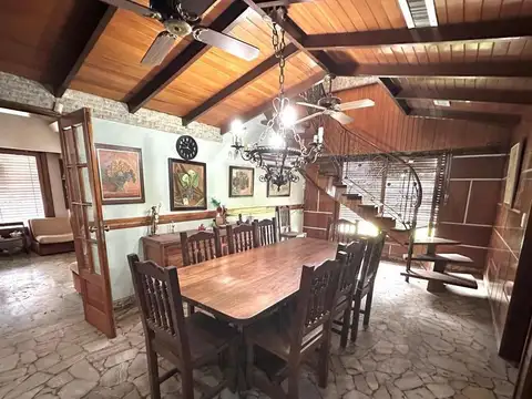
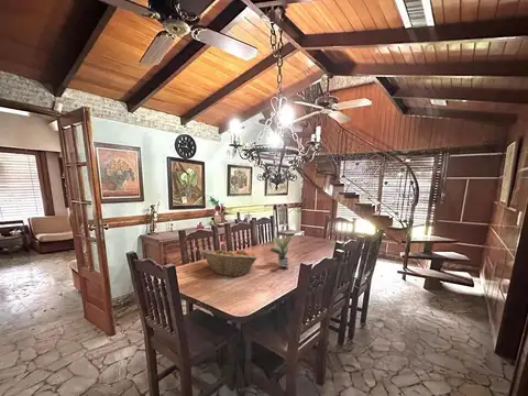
+ potted plant (279, 251)
+ fruit basket (229, 258)
